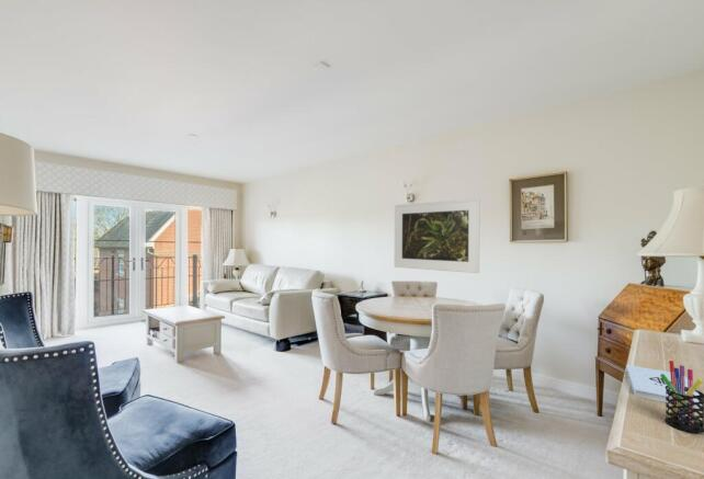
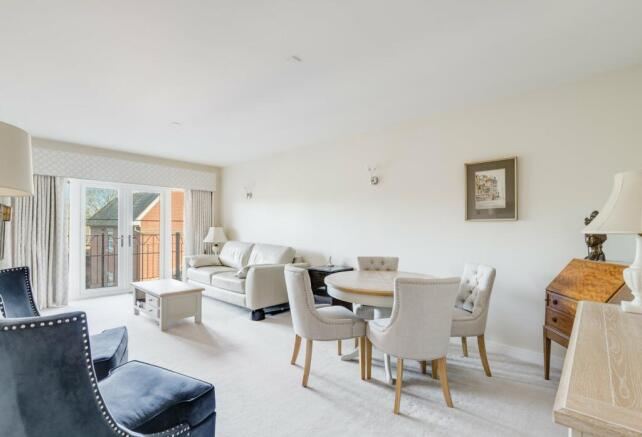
- pen holder (679, 395)
- notepad (660, 384)
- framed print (433, 236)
